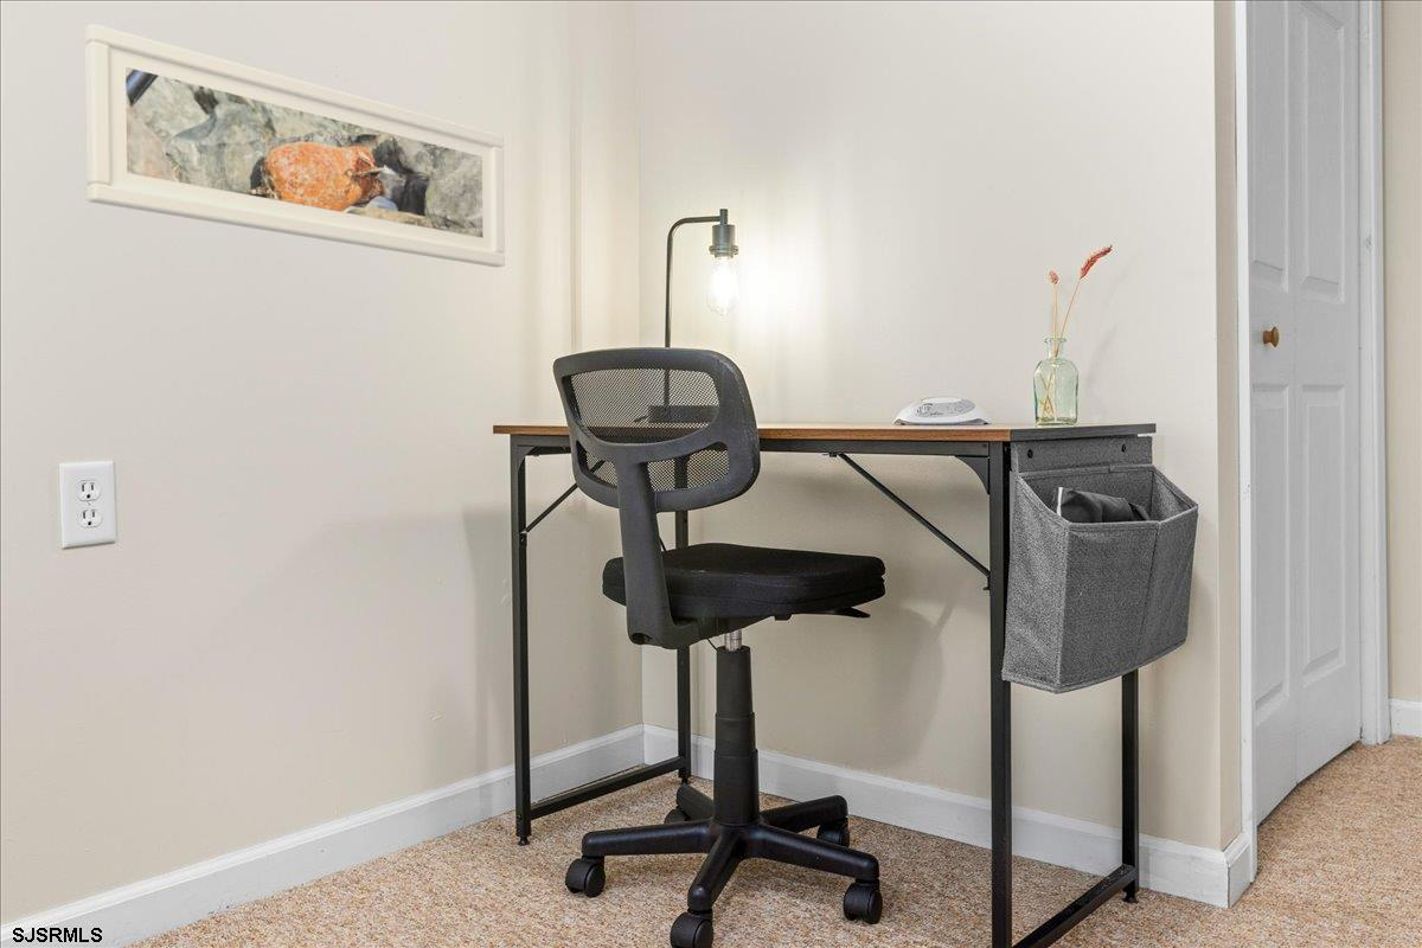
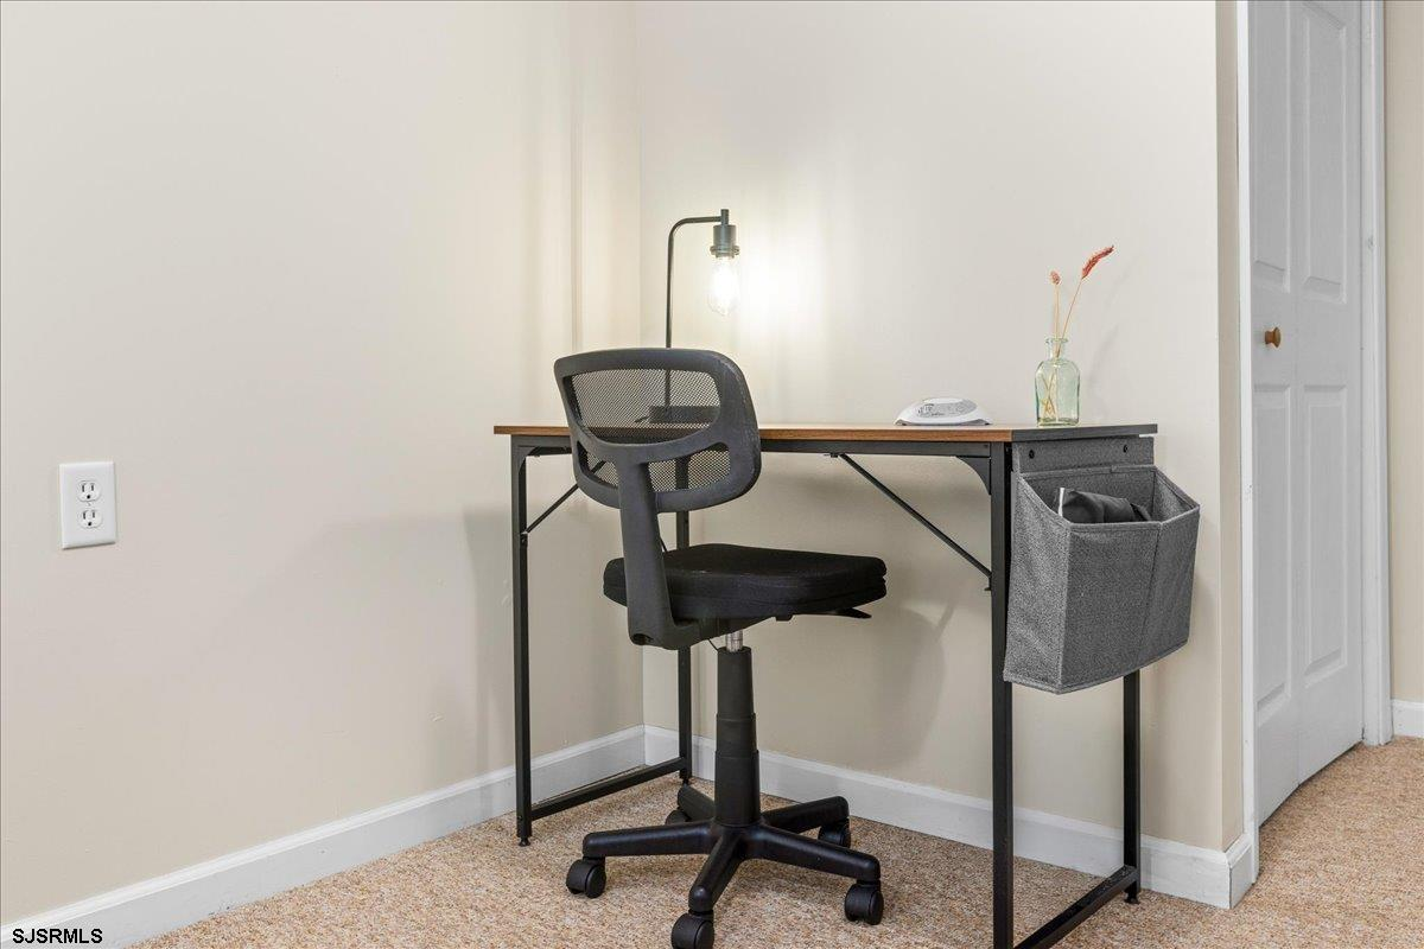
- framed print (325, 164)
